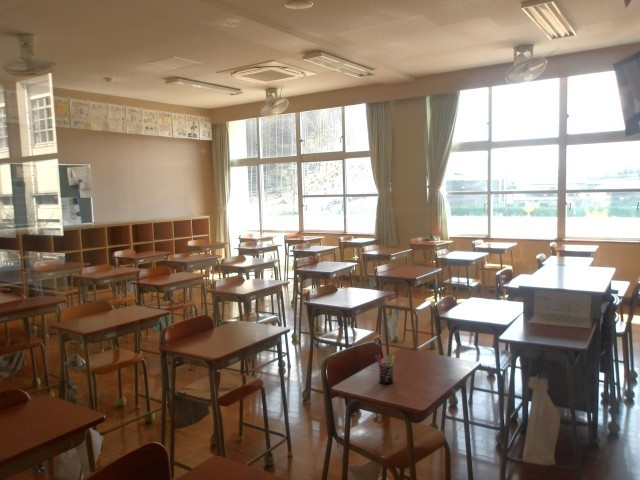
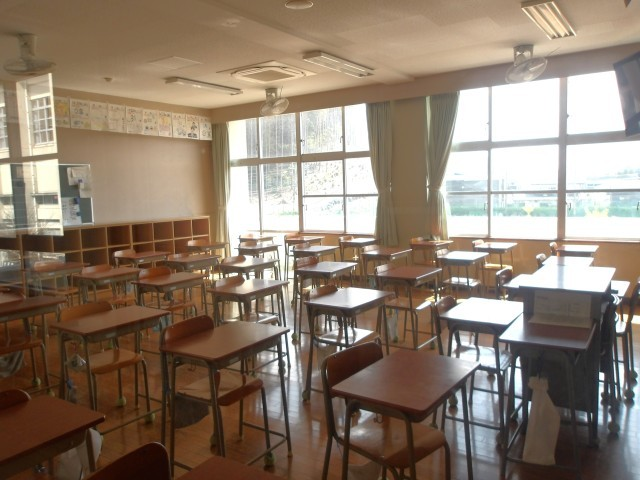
- pen holder (386, 368)
